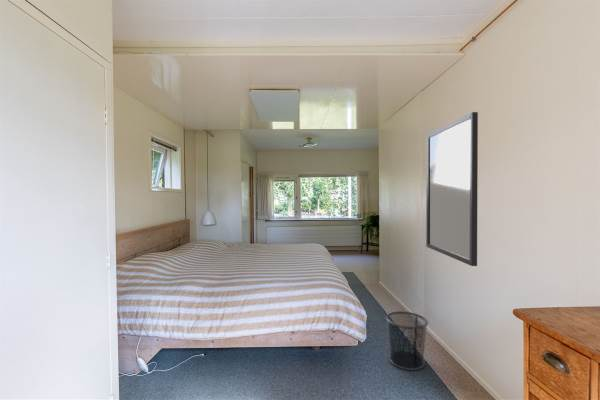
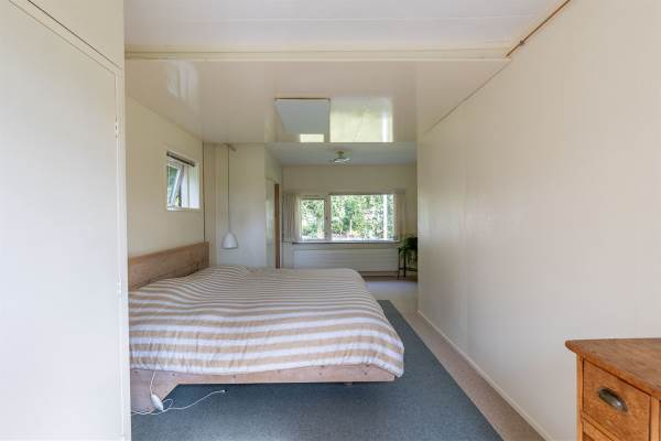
- home mirror (448, 190)
- waste bin (406, 339)
